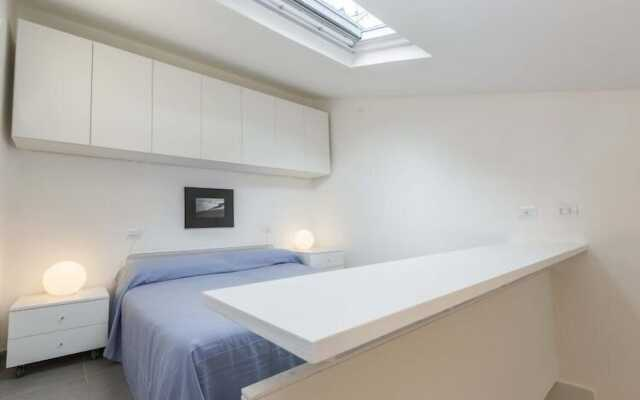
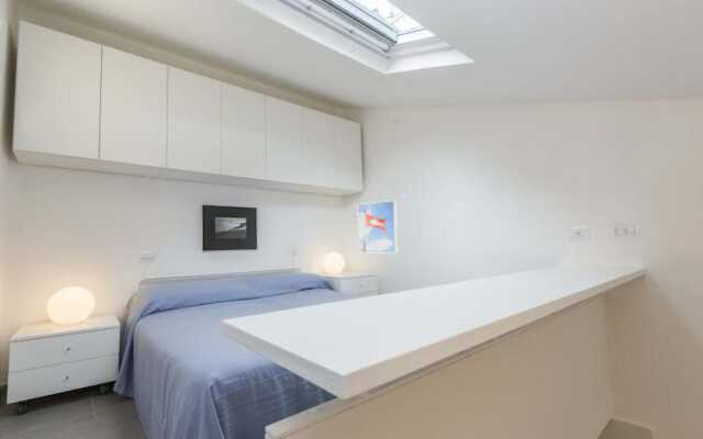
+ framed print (376, 227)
